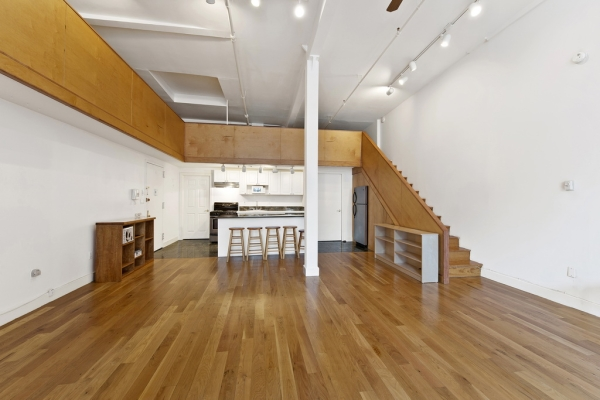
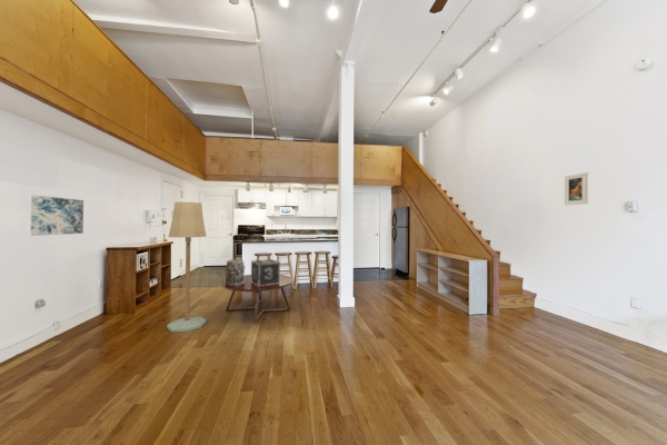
+ decorative cube (265, 271)
+ decorative urn (235, 270)
+ wall art (59, 216)
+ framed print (575, 189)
+ floor lamp (188, 264)
+ coffee table (258, 295)
